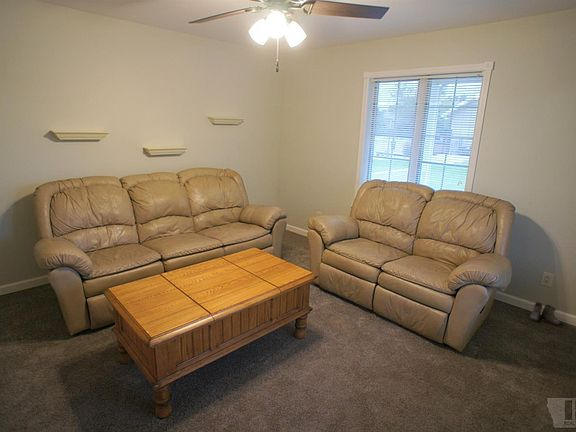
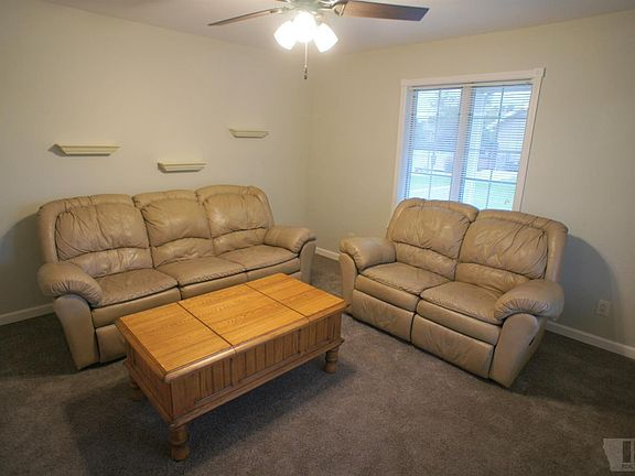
- boots (543, 312)
